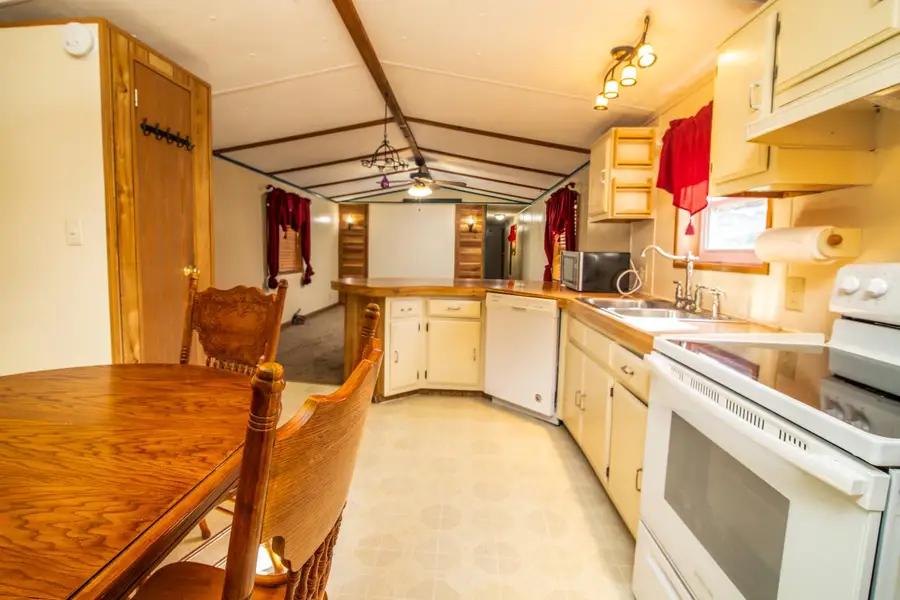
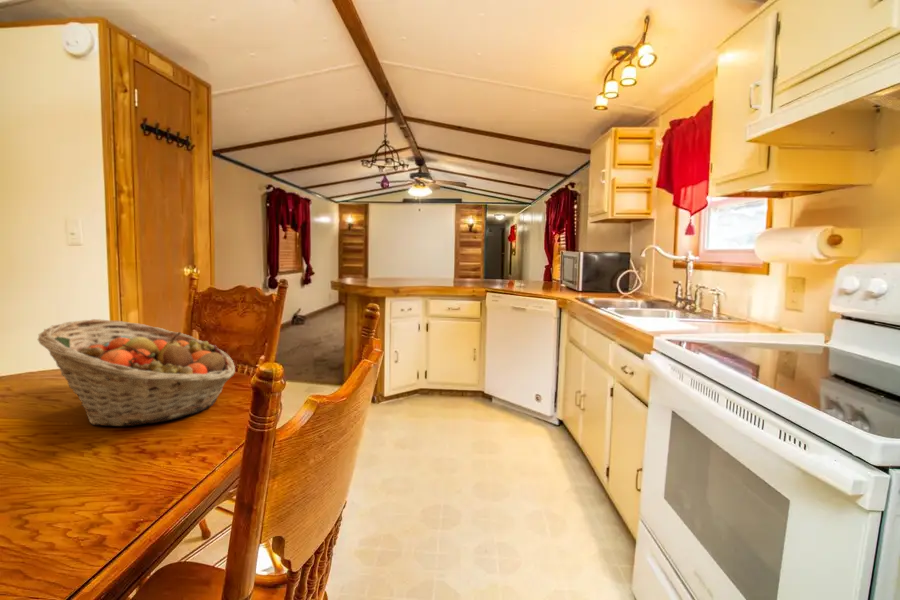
+ fruit basket (149, 363)
